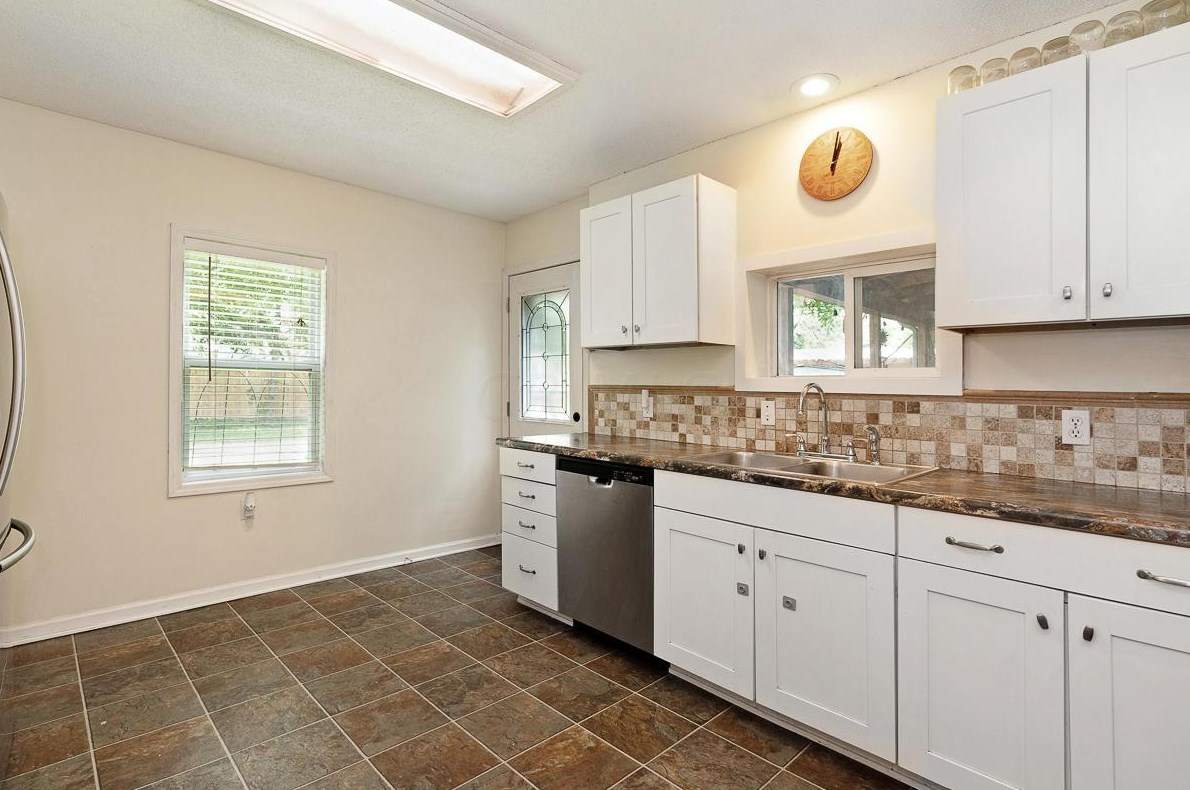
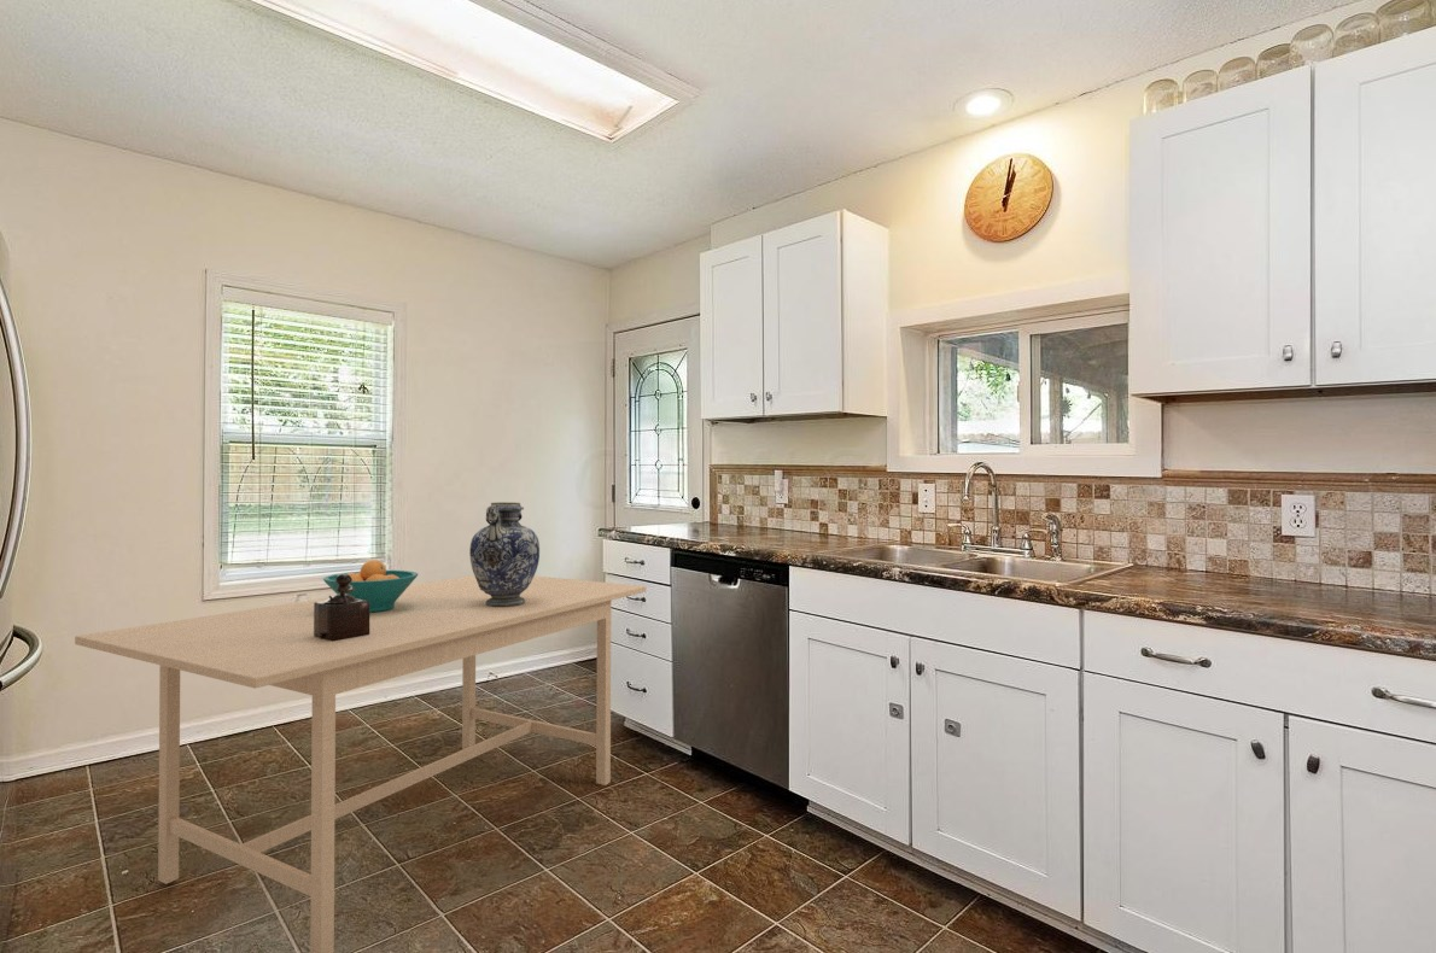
+ vase (504, 552)
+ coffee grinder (345, 603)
+ dining table (408, 673)
+ fruit bowl (372, 584)
